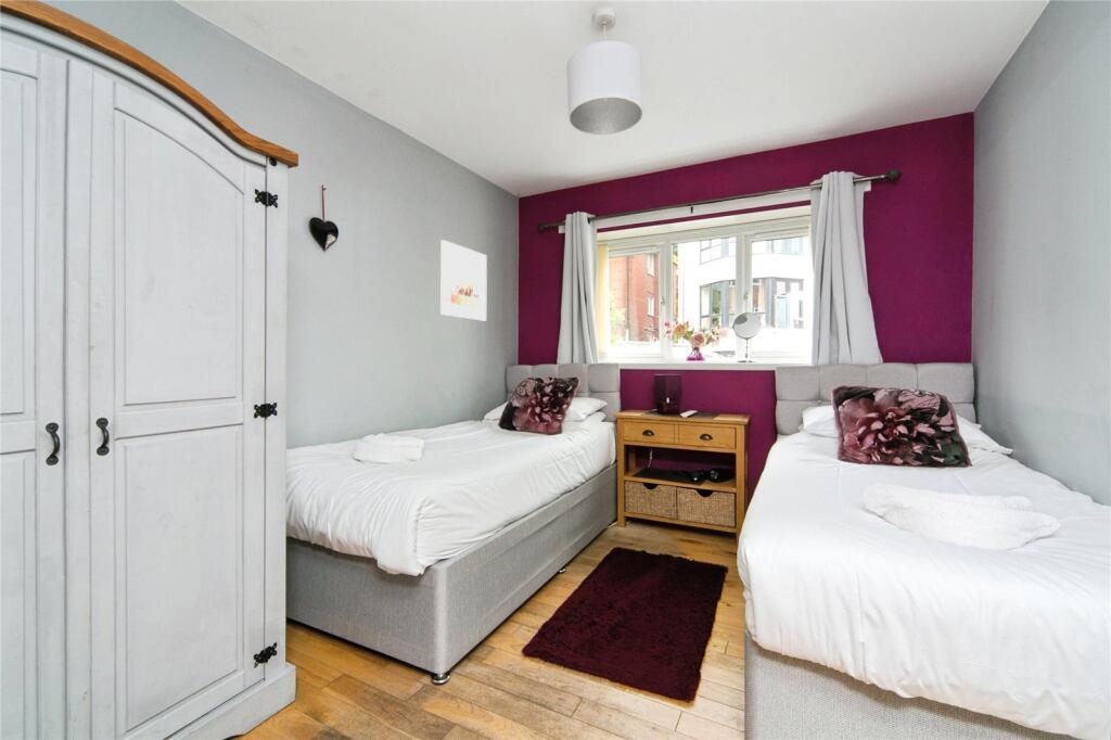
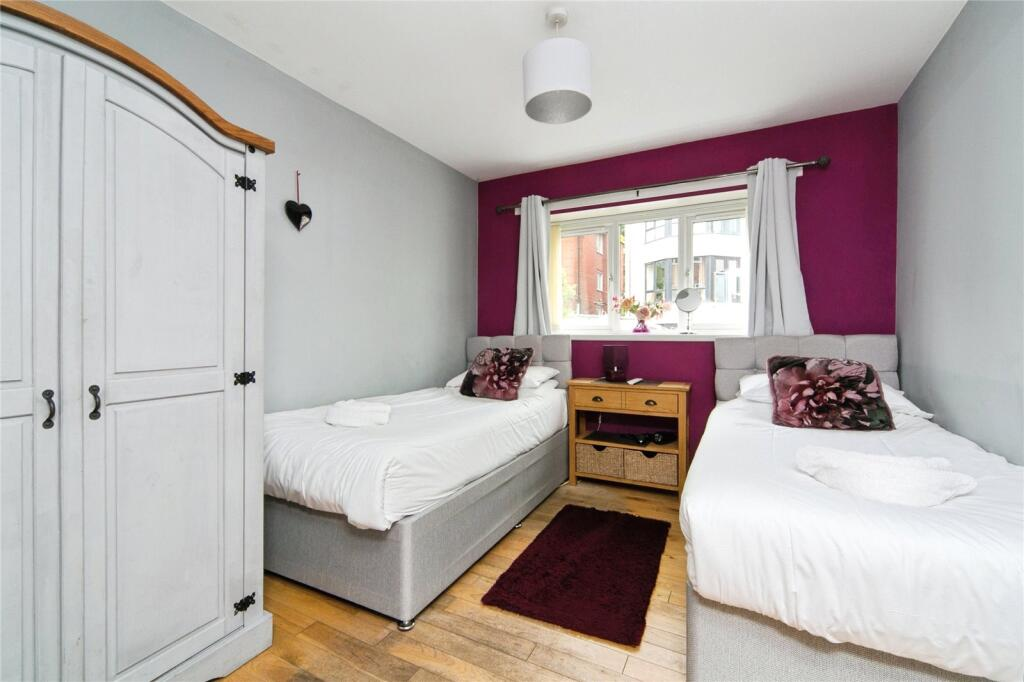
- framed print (464, 282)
